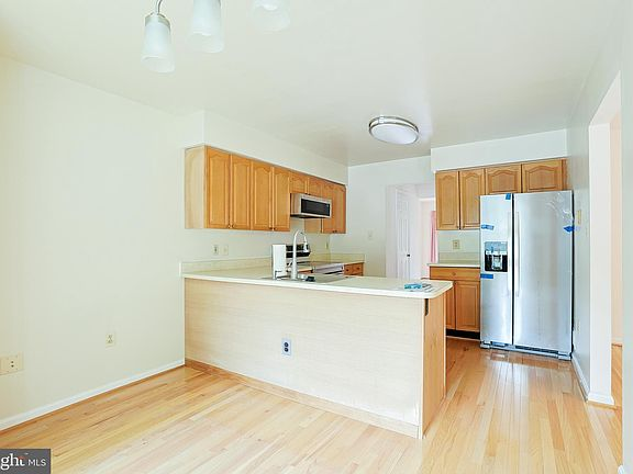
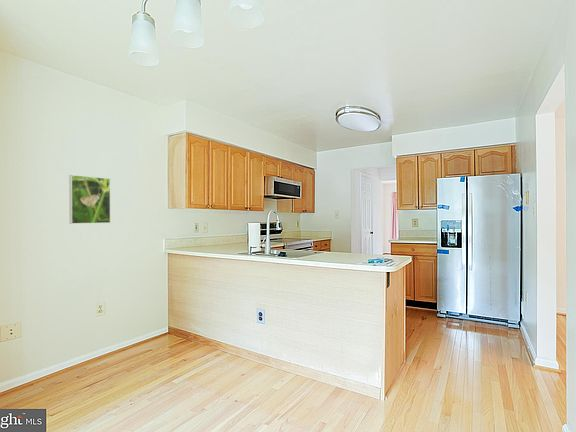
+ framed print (90, 200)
